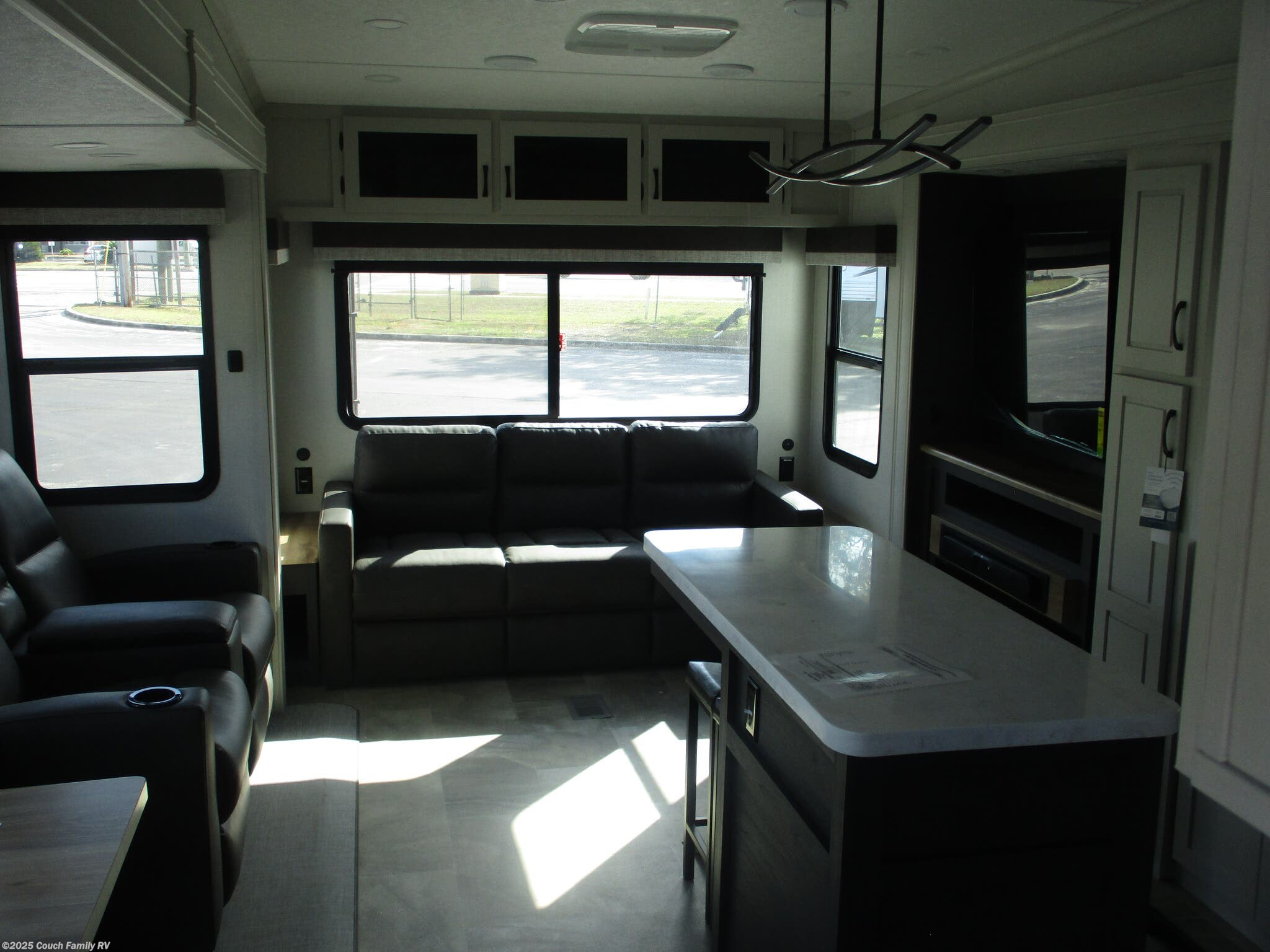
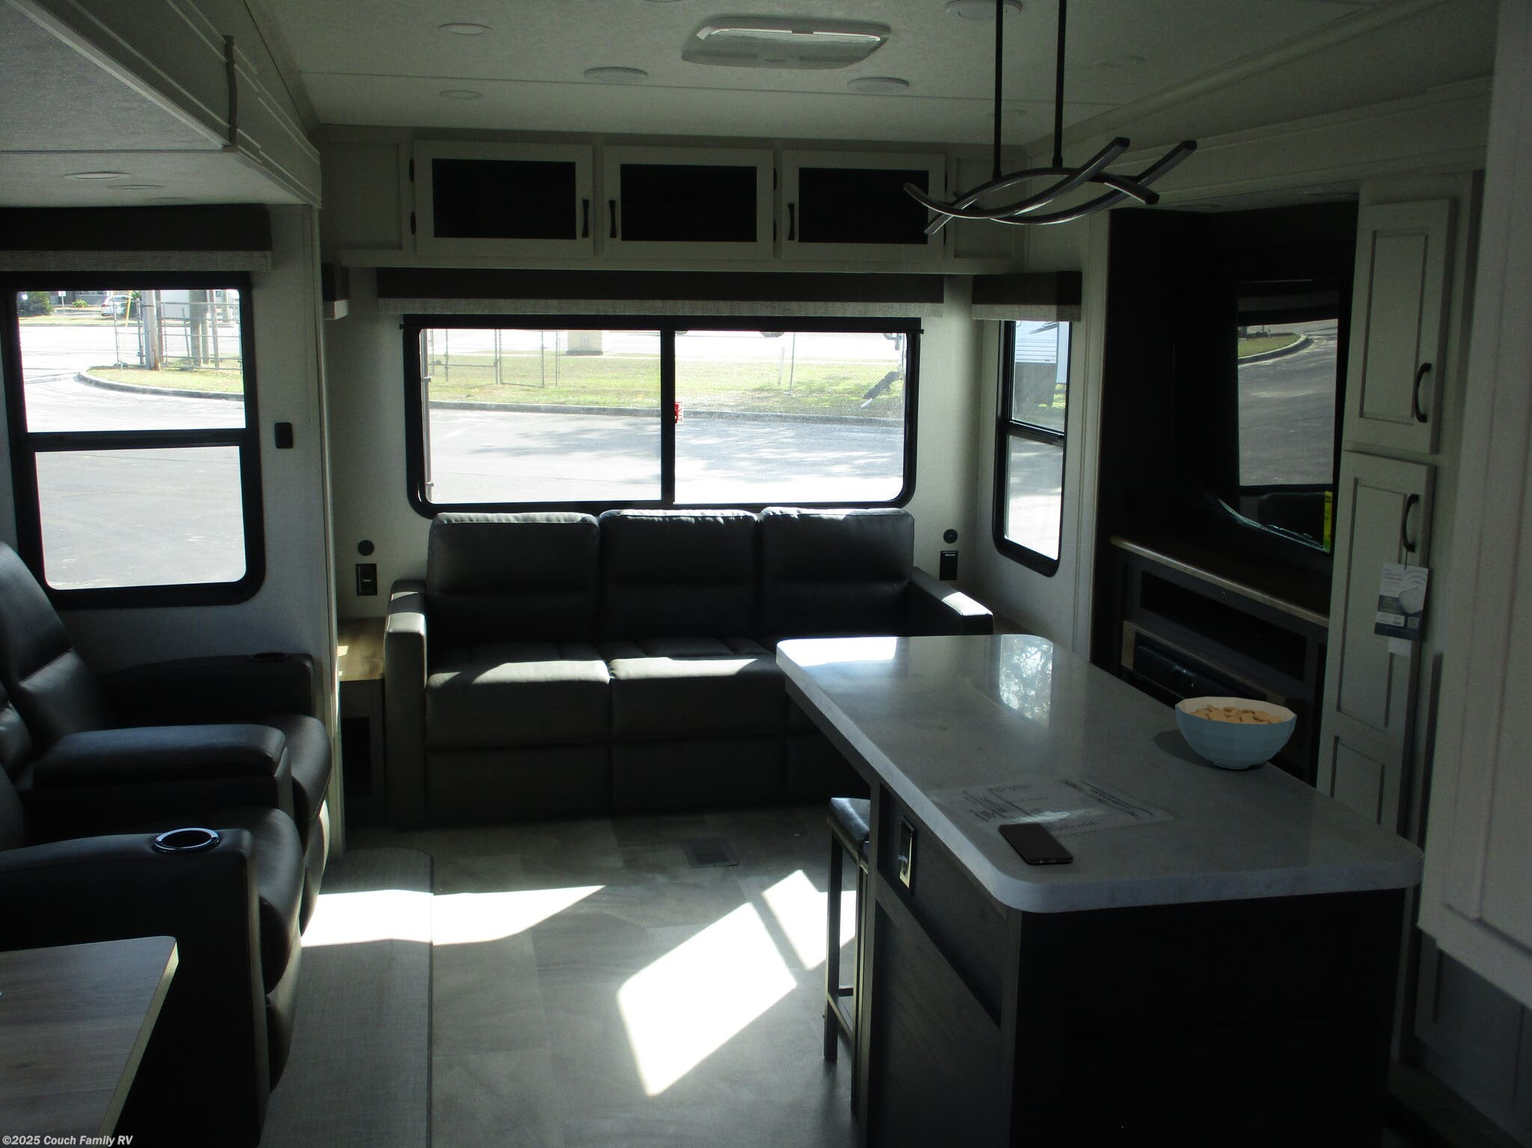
+ smartphone (1035, 843)
+ cereal bowl (1233, 737)
